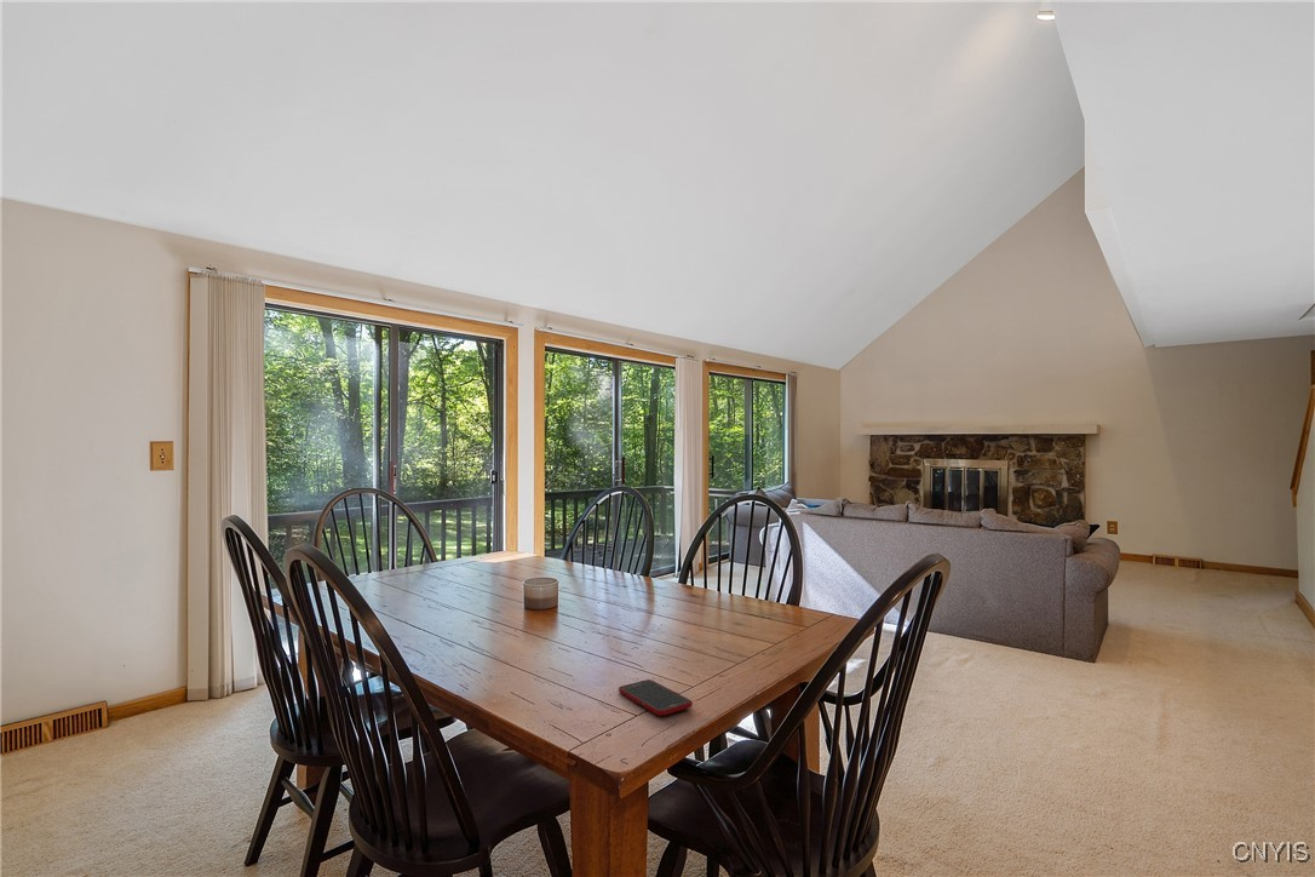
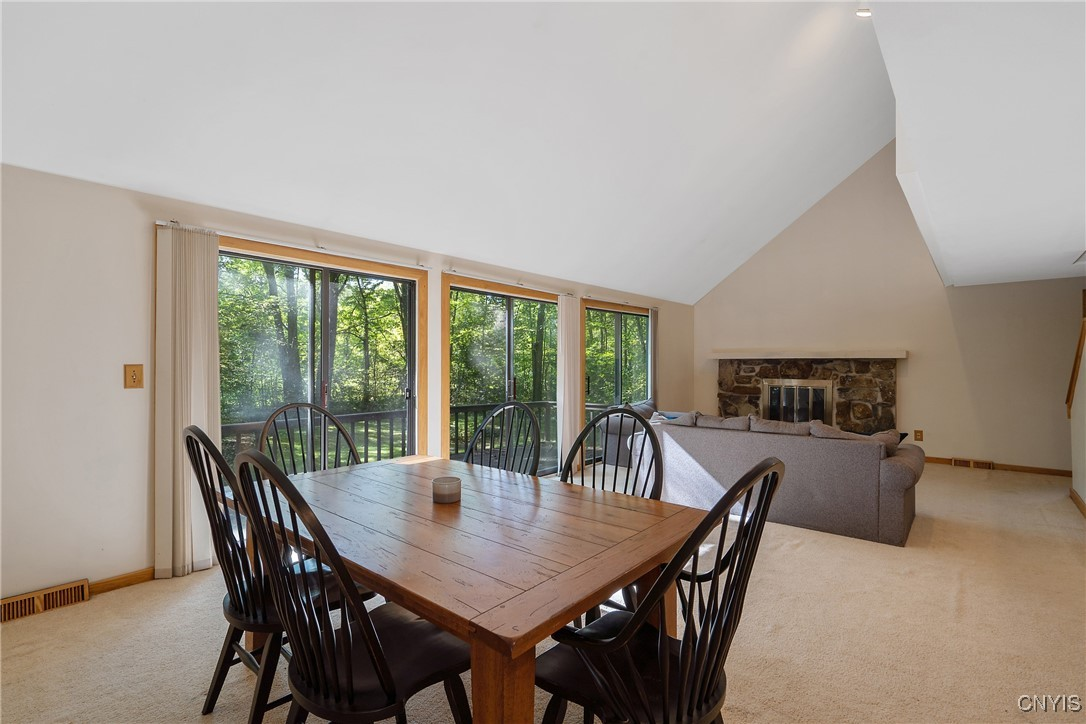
- cell phone (654, 697)
